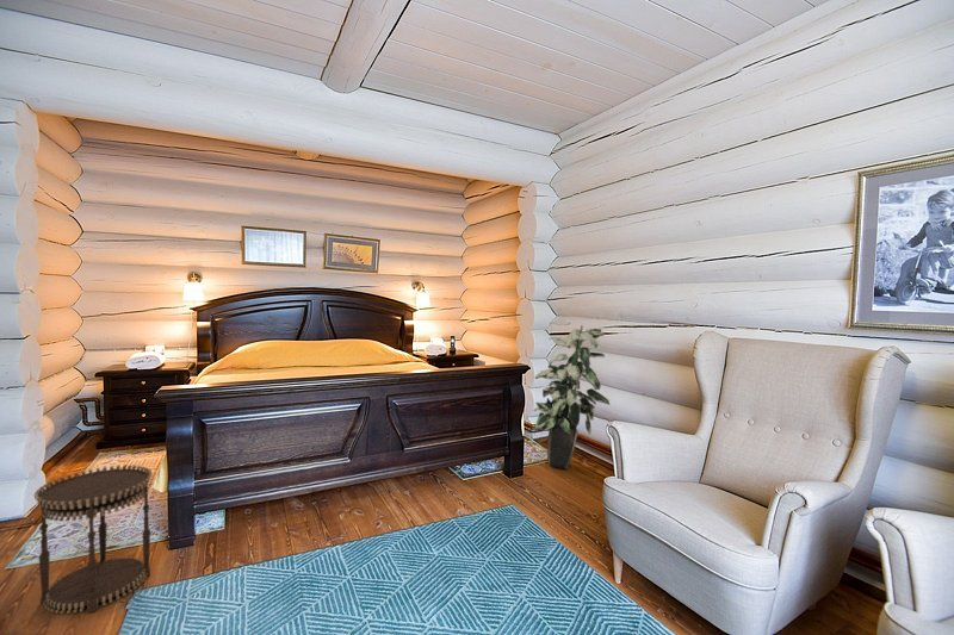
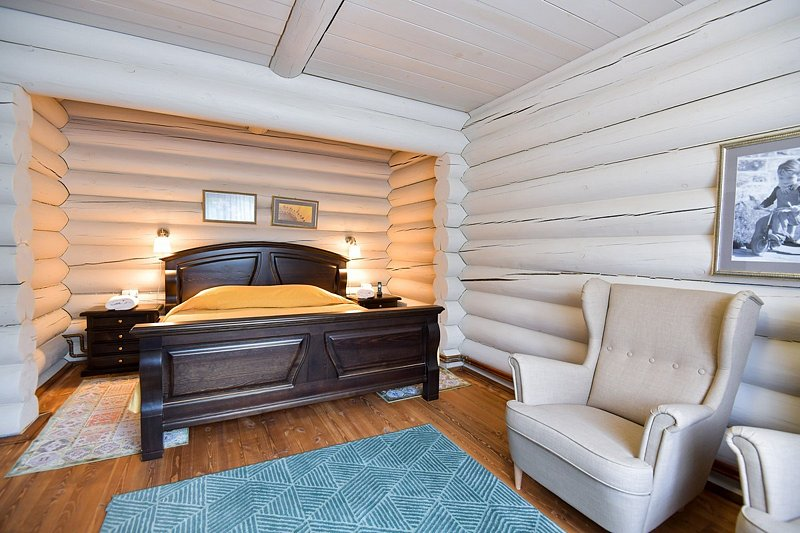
- side table (99, 534)
- indoor plant (566, 393)
